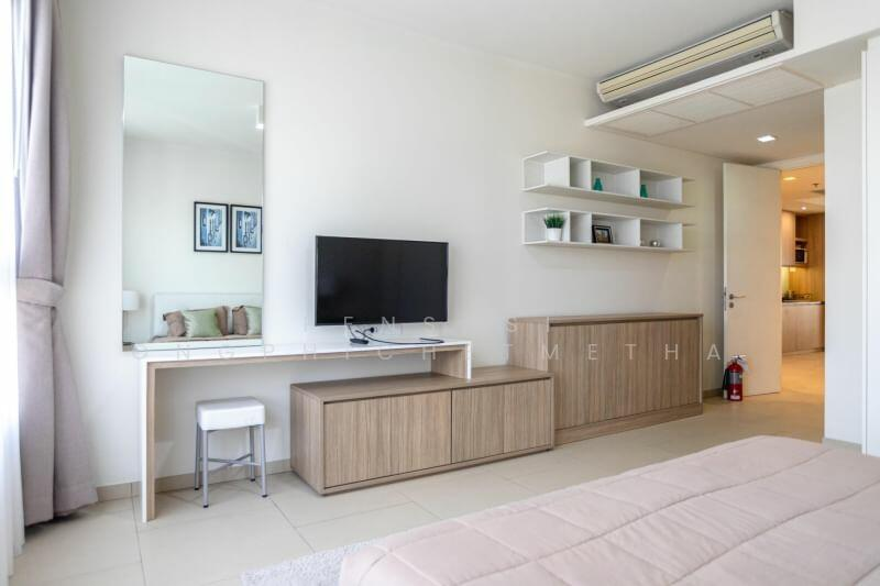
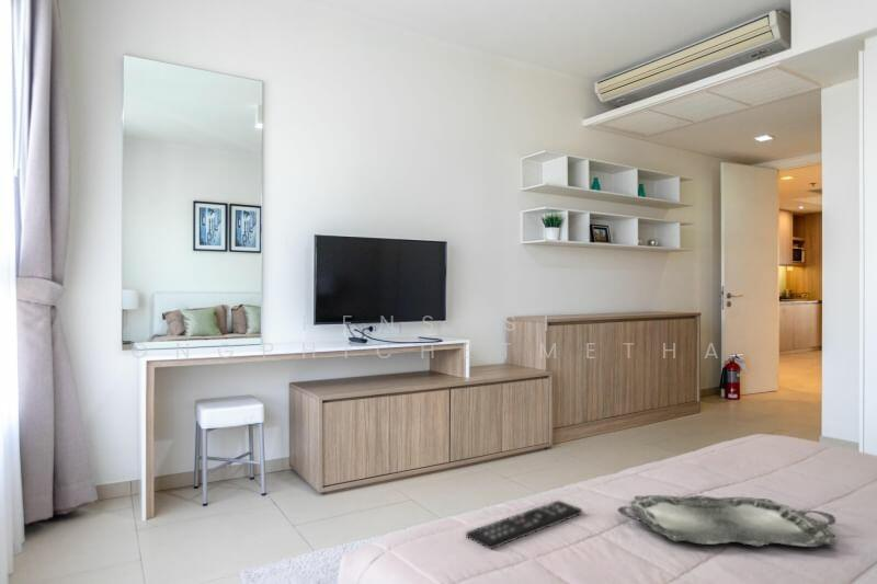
+ remote control (527, 522)
+ serving tray (725, 518)
